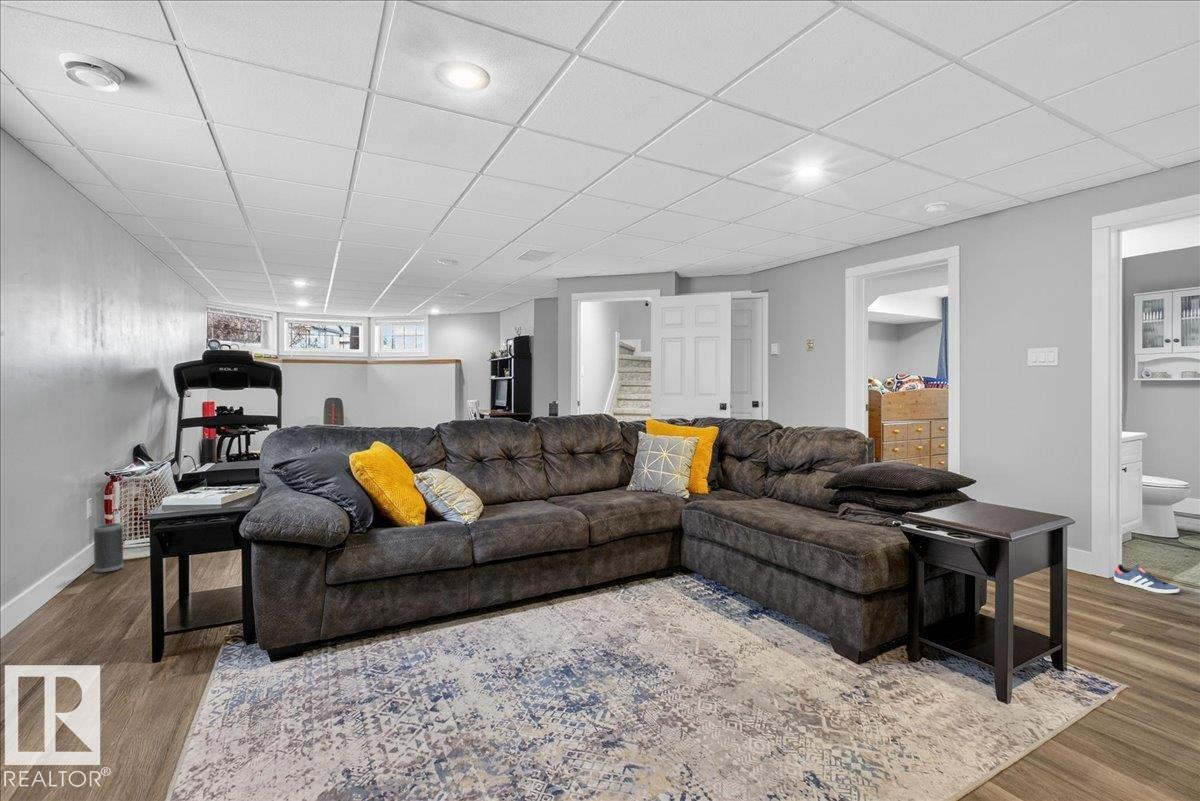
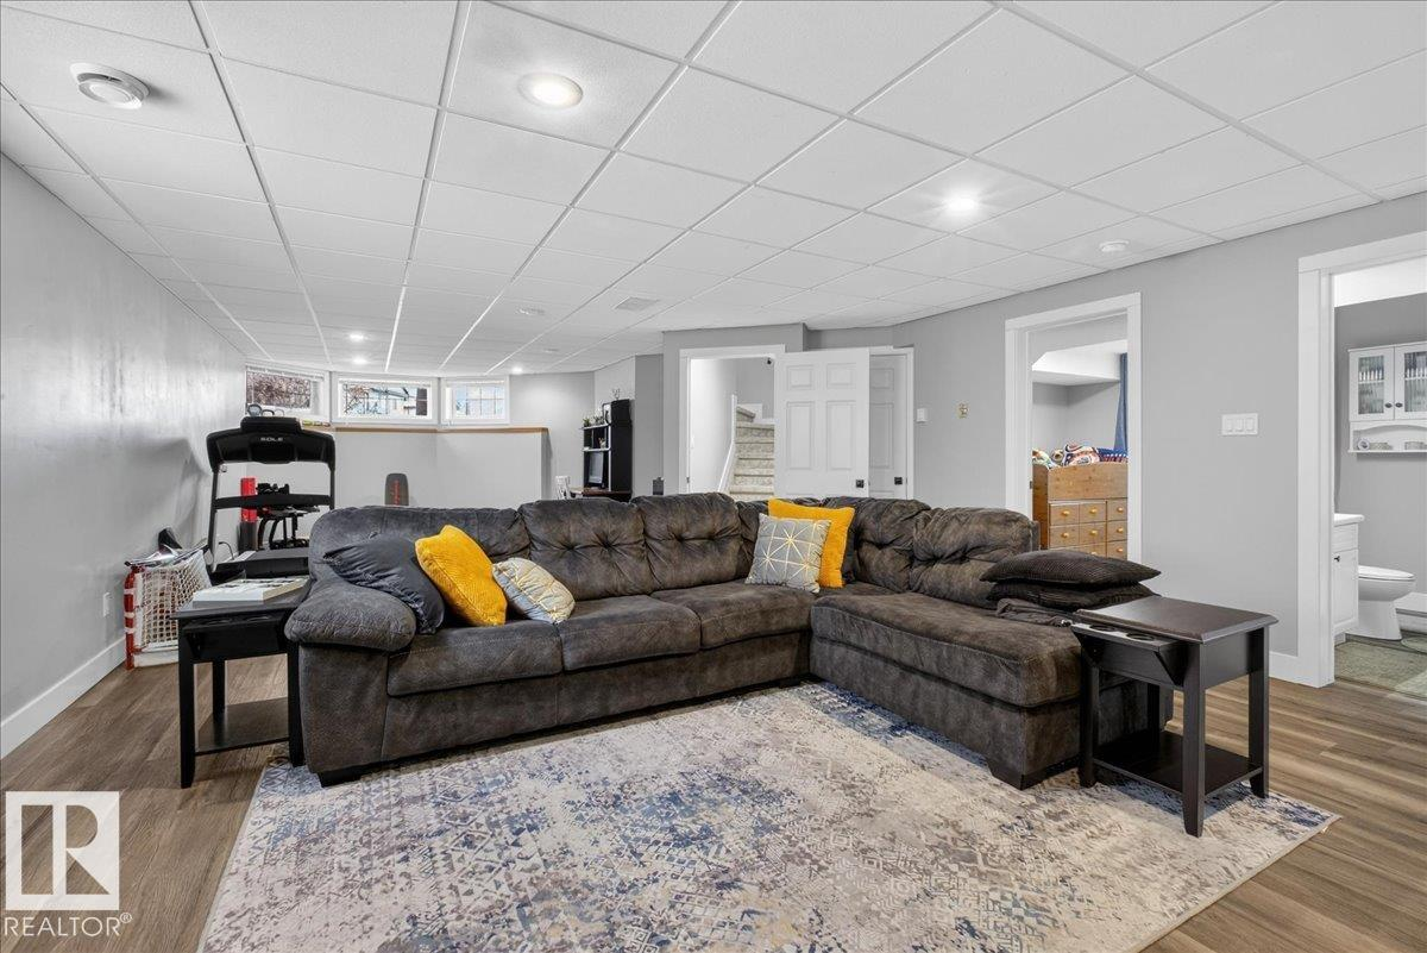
- sneaker (1145, 577)
- speaker (108, 547)
